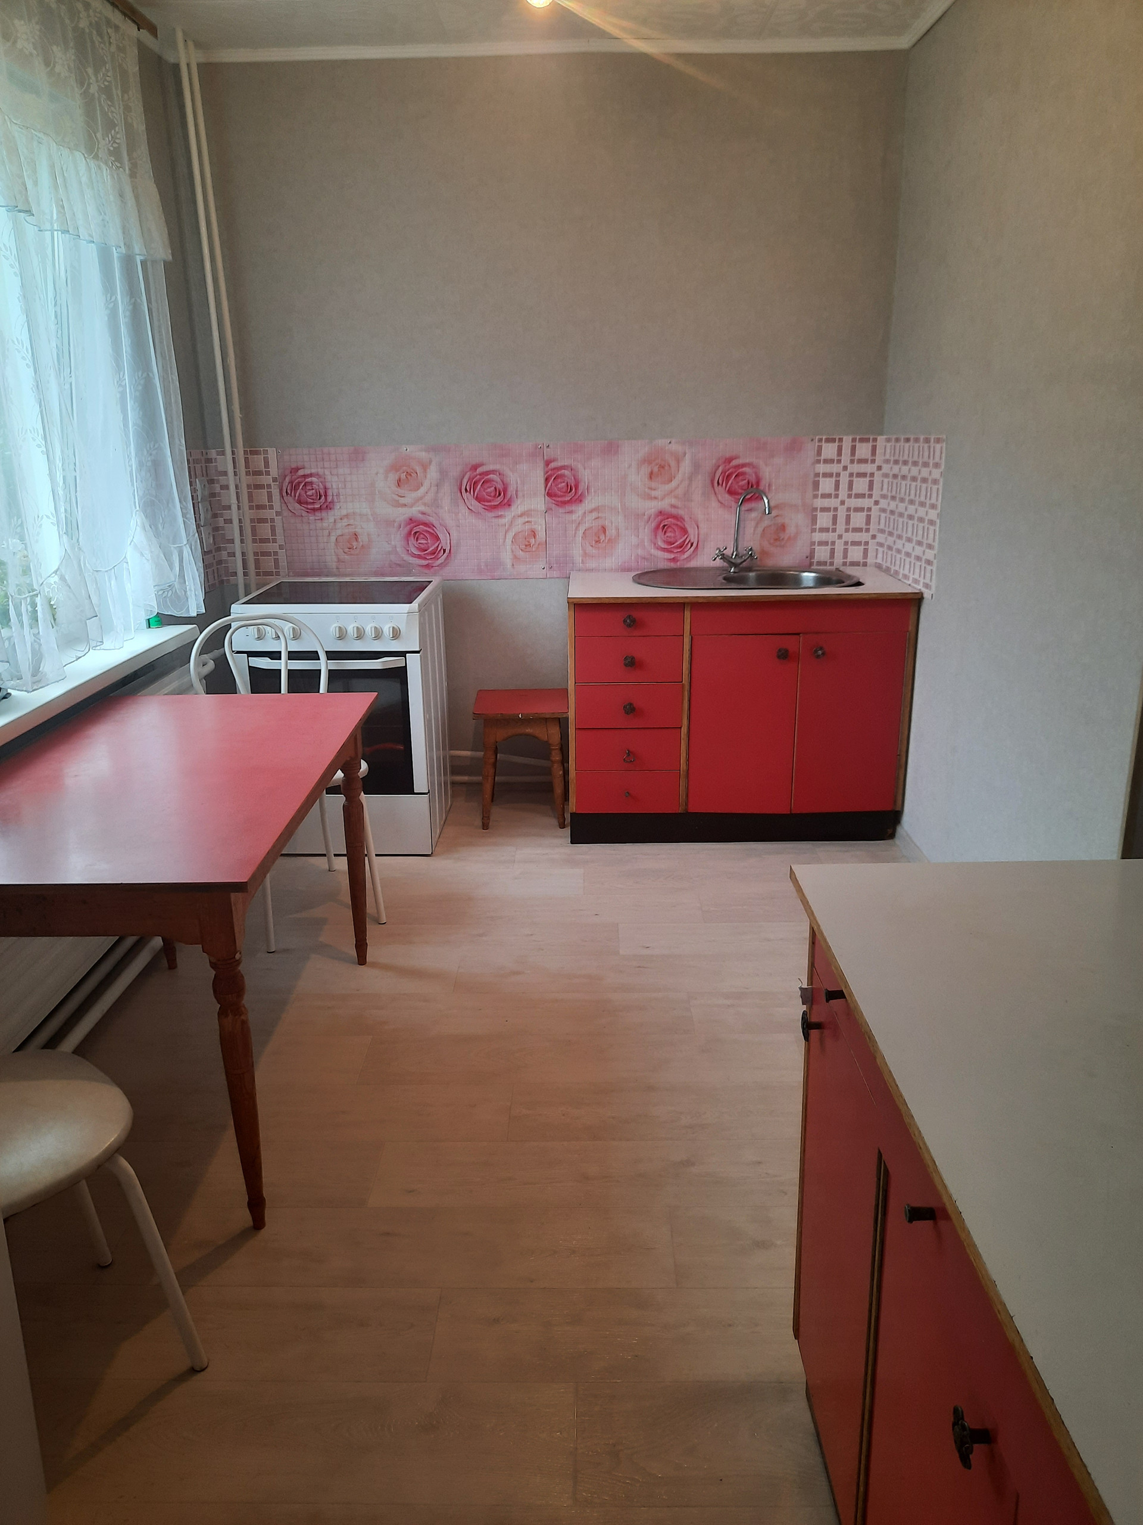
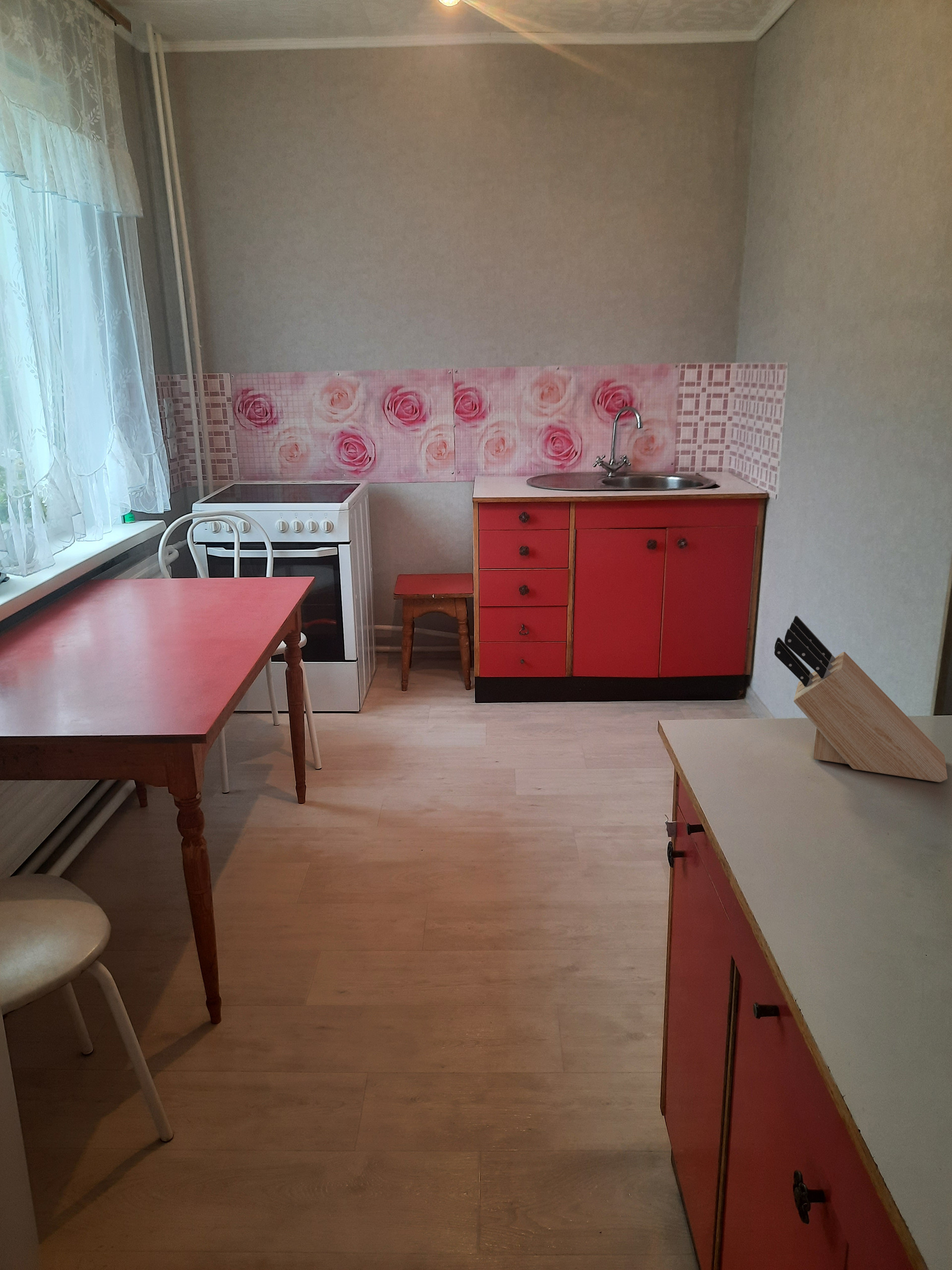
+ knife block (859, 695)
